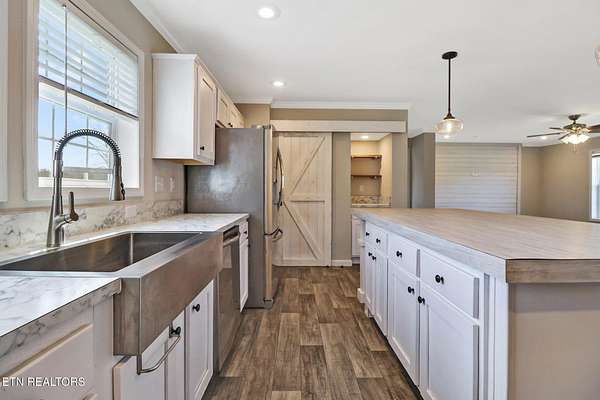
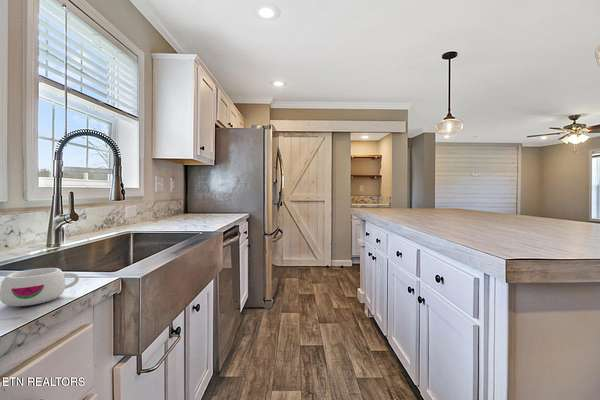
+ mug (42, 284)
